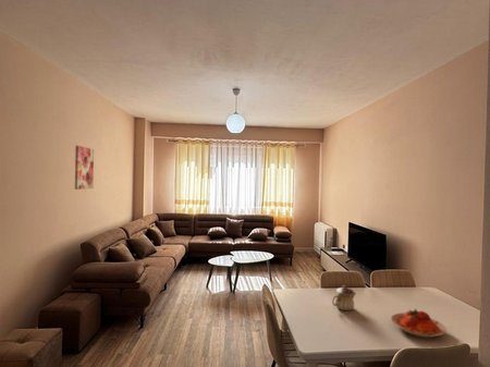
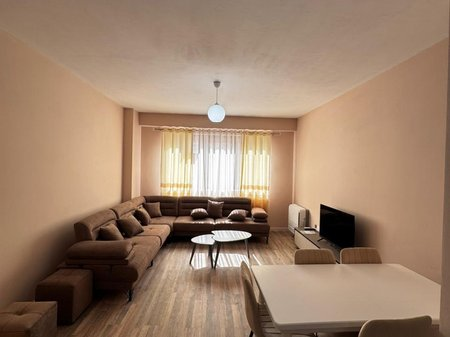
- teapot (343, 296)
- wall art (84, 168)
- plate (417, 320)
